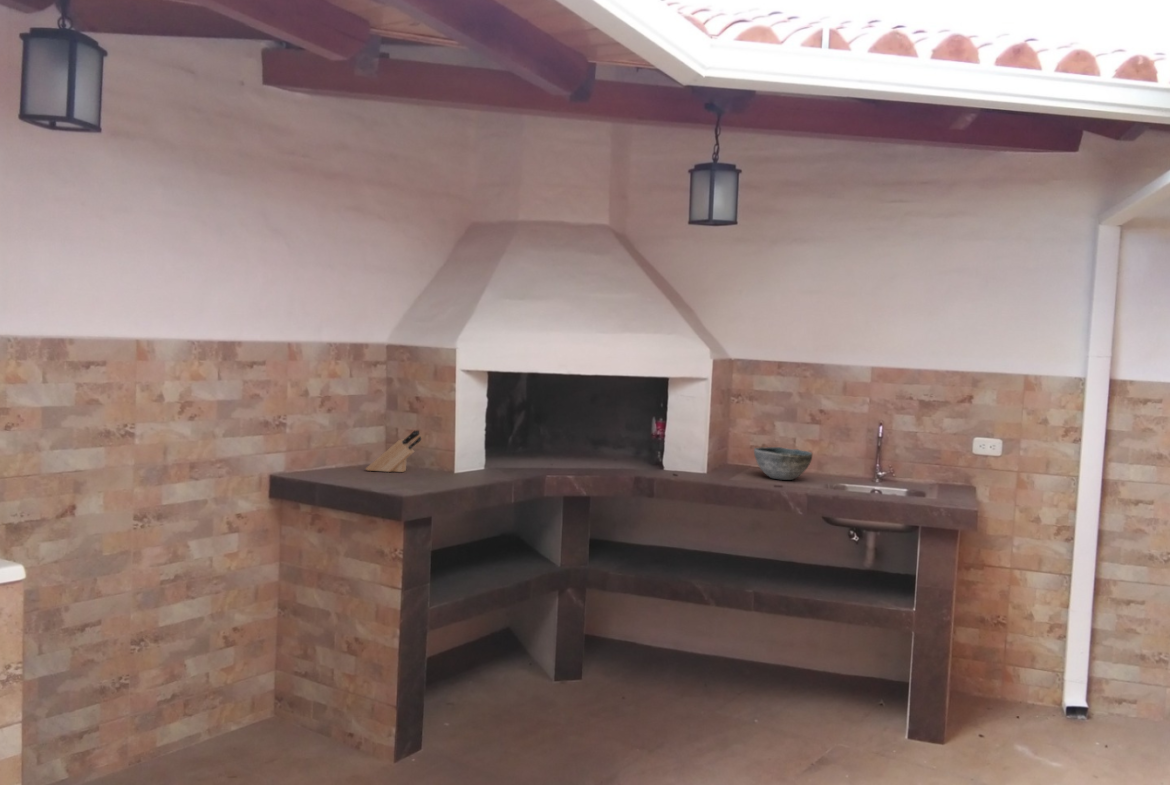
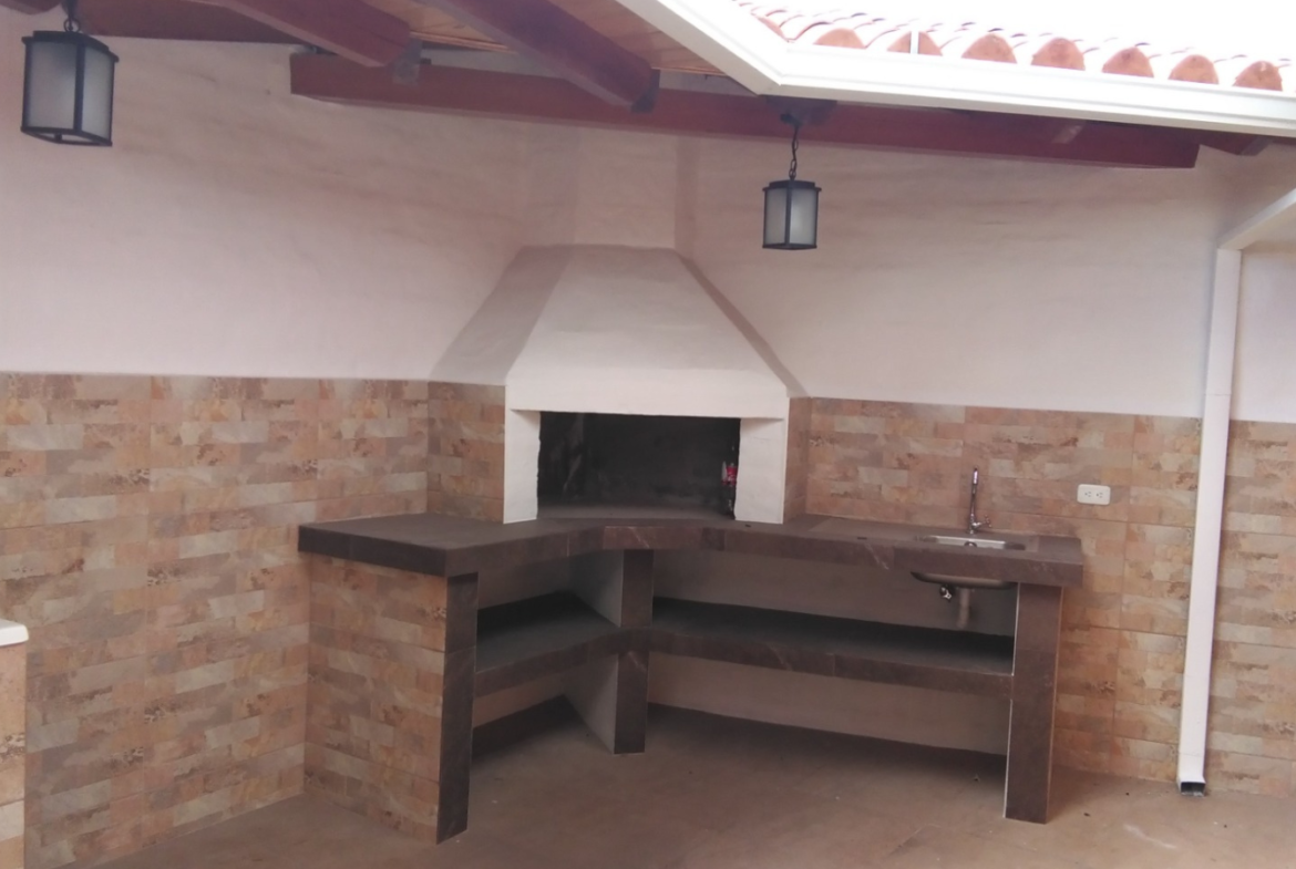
- knife block (394, 449)
- bowl (782, 464)
